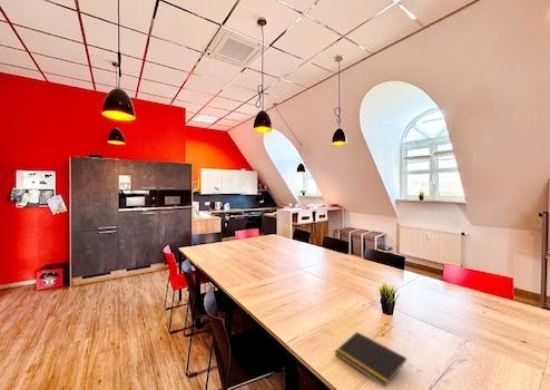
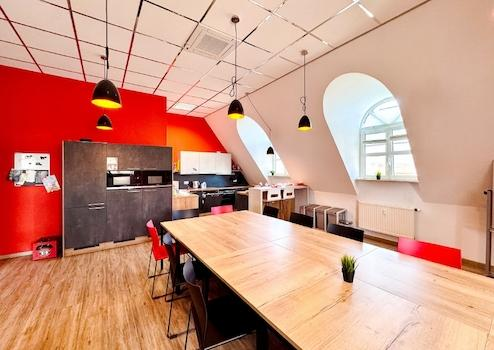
- notepad (369, 355)
